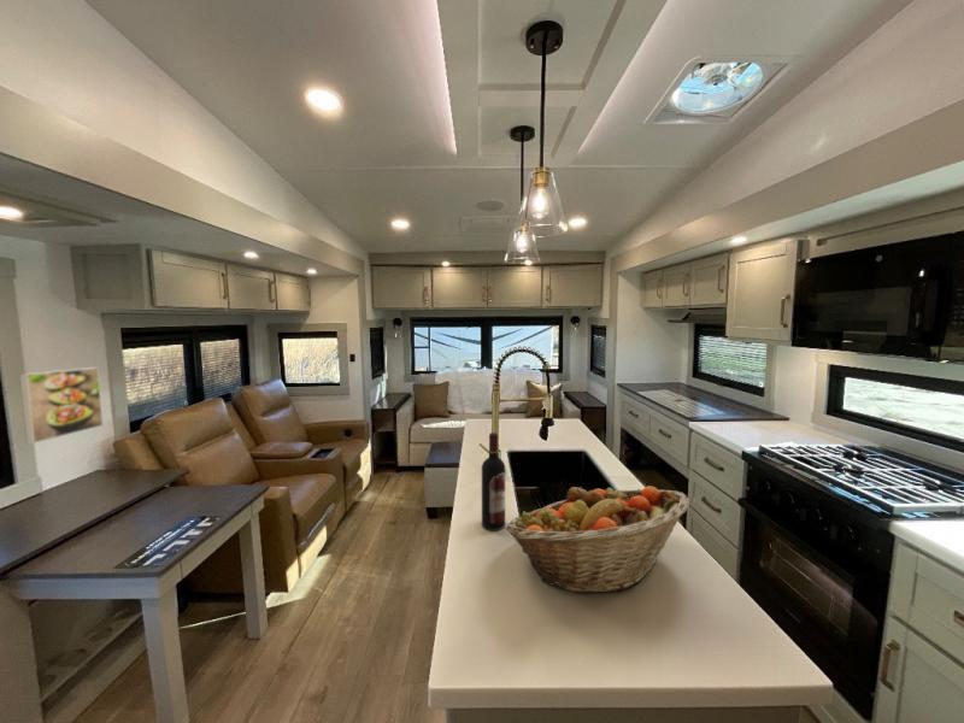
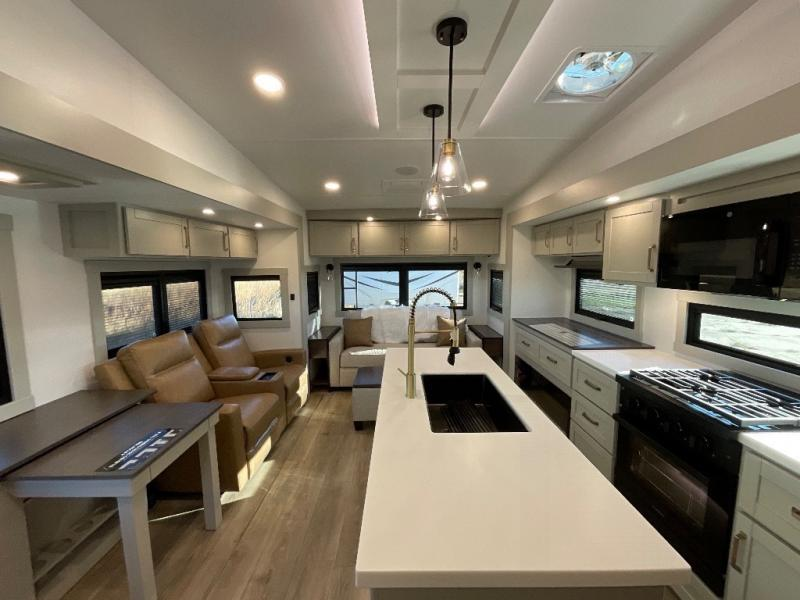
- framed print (65, 402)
- wine bottle (493, 478)
- fruit basket (596, 524)
